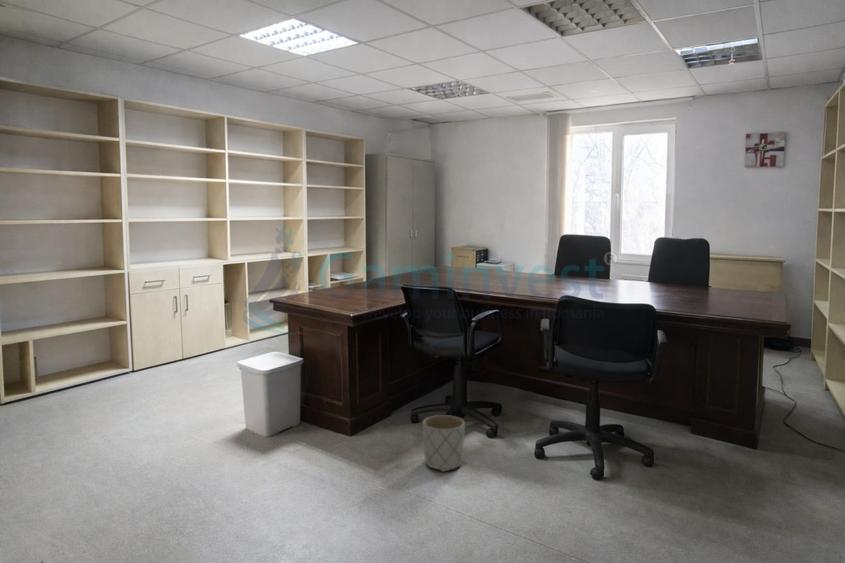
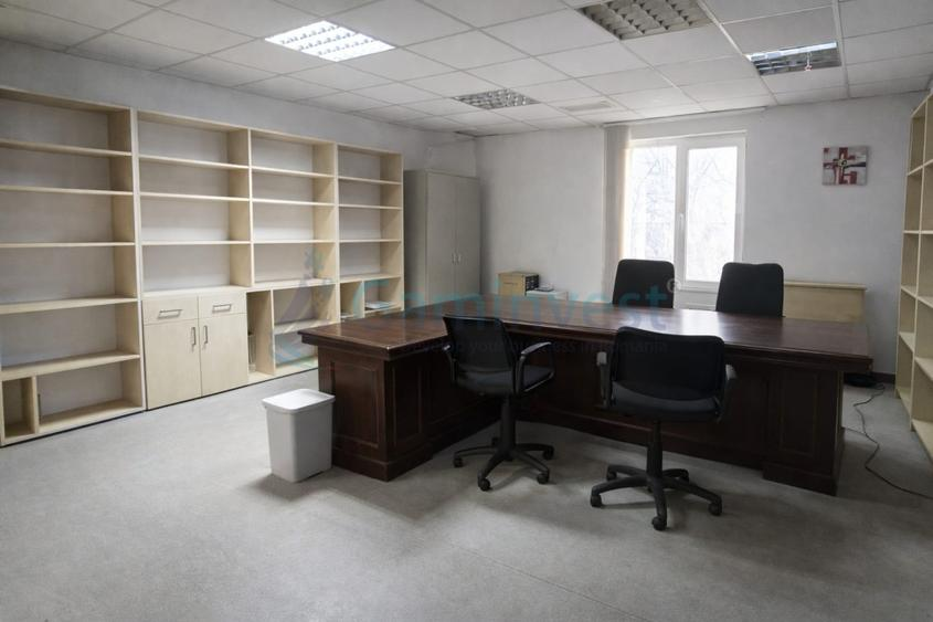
- planter (443, 443)
